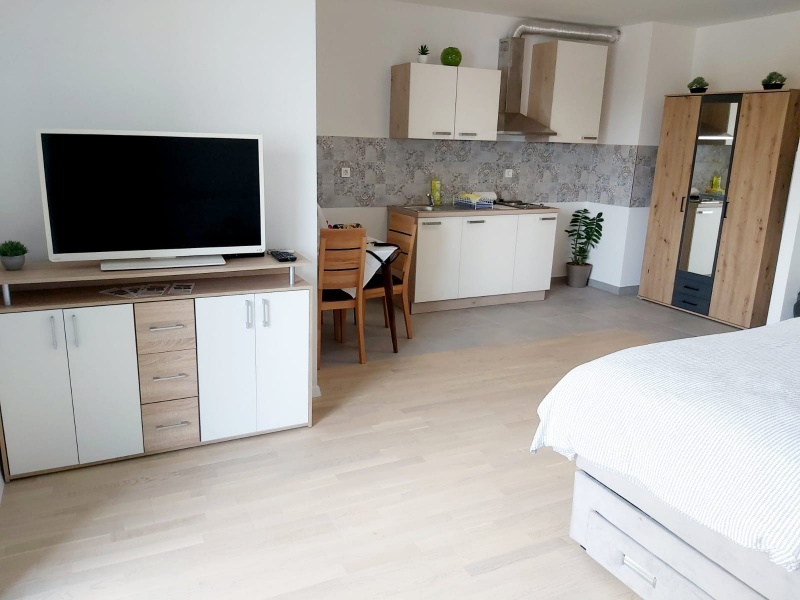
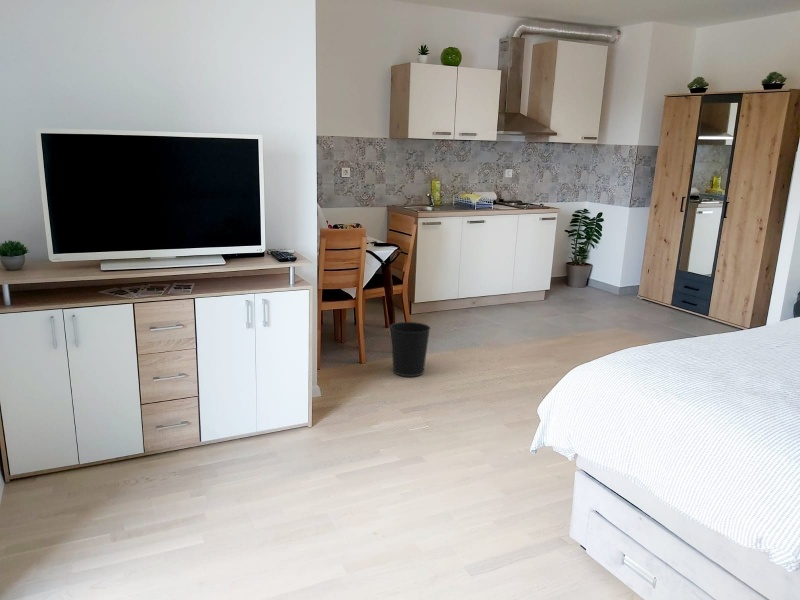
+ wastebasket (409, 349)
